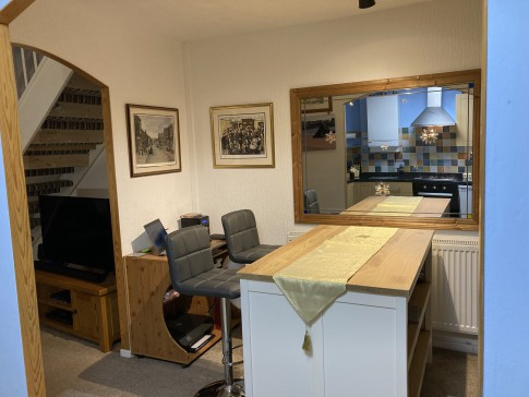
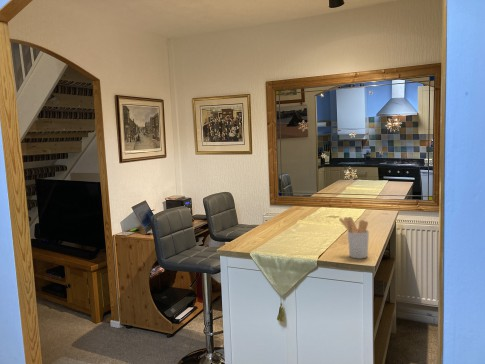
+ utensil holder (354, 236)
